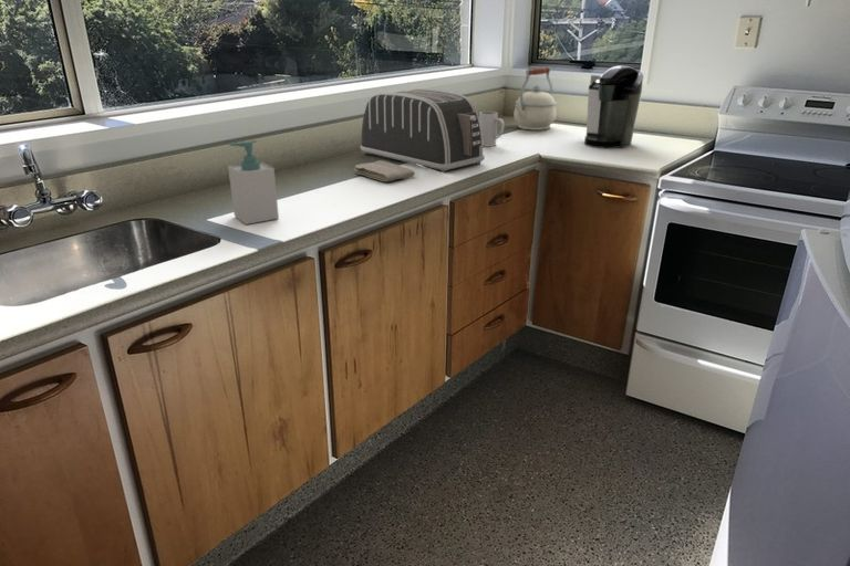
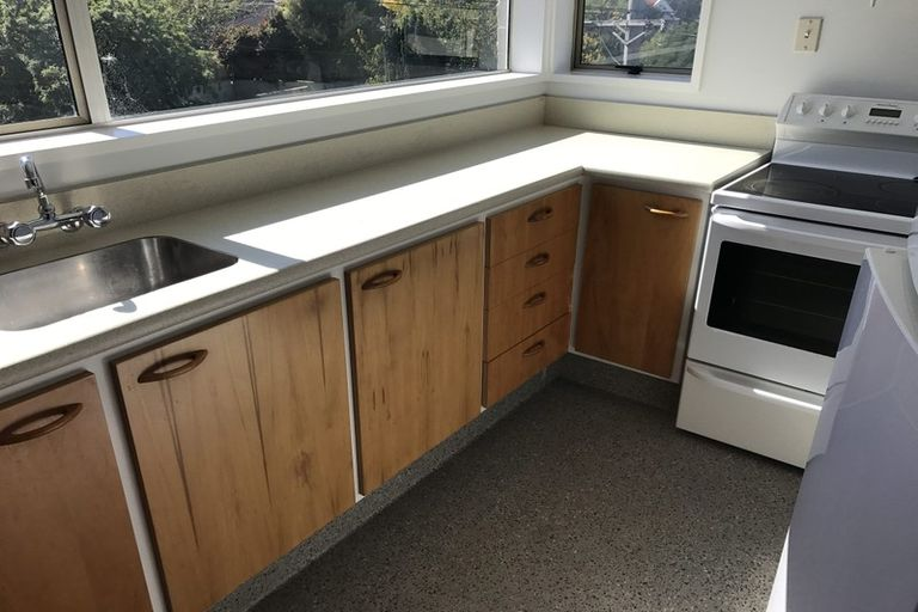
- toaster (423, 126)
- soap bottle (251, 180)
- mug (491, 129)
- coffee maker (602, 104)
- washcloth (383, 170)
- kettle (533, 98)
